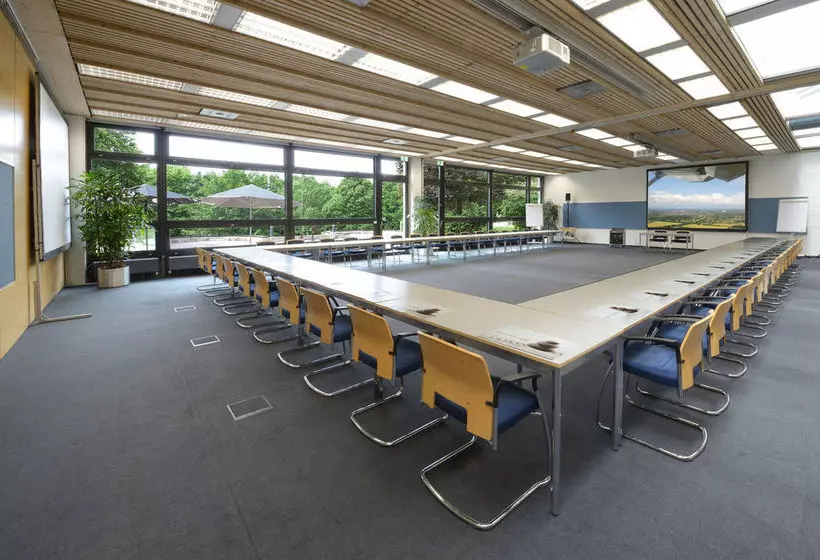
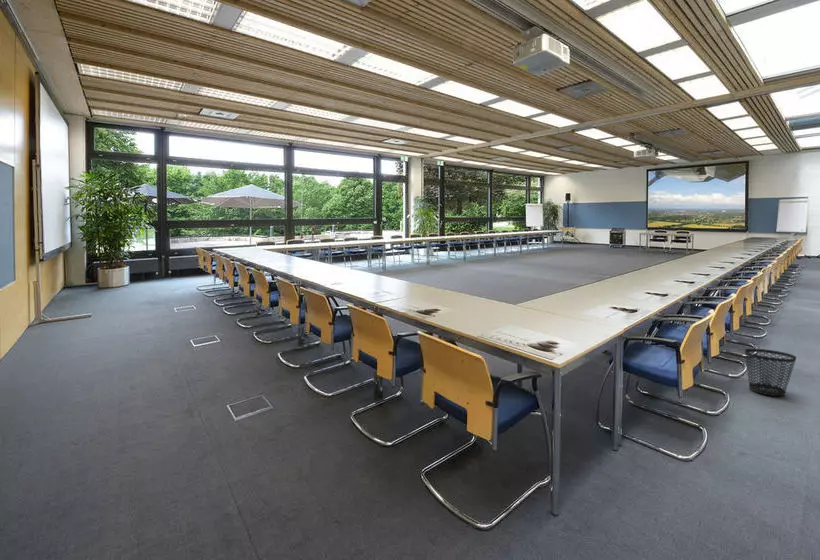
+ wastebasket (767, 372)
